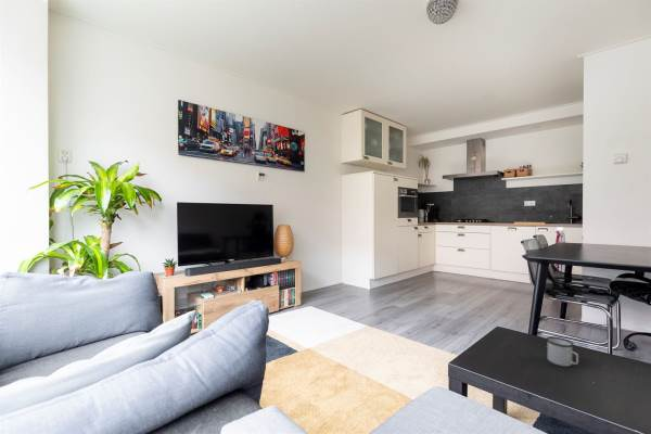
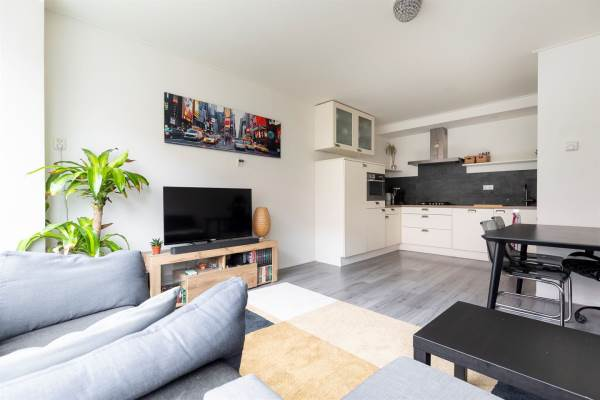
- mug (562, 353)
